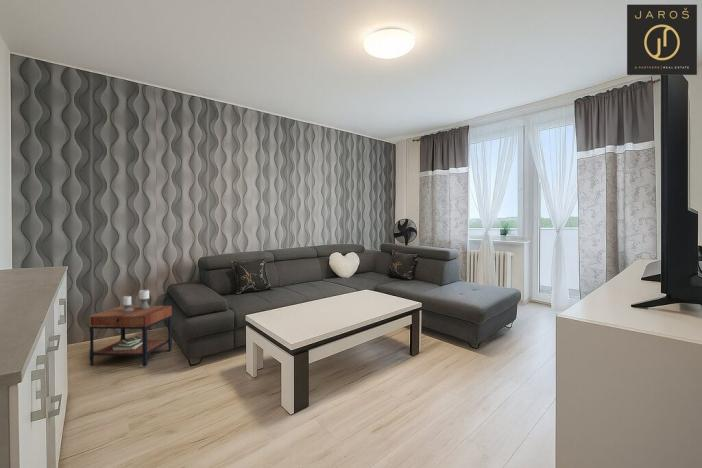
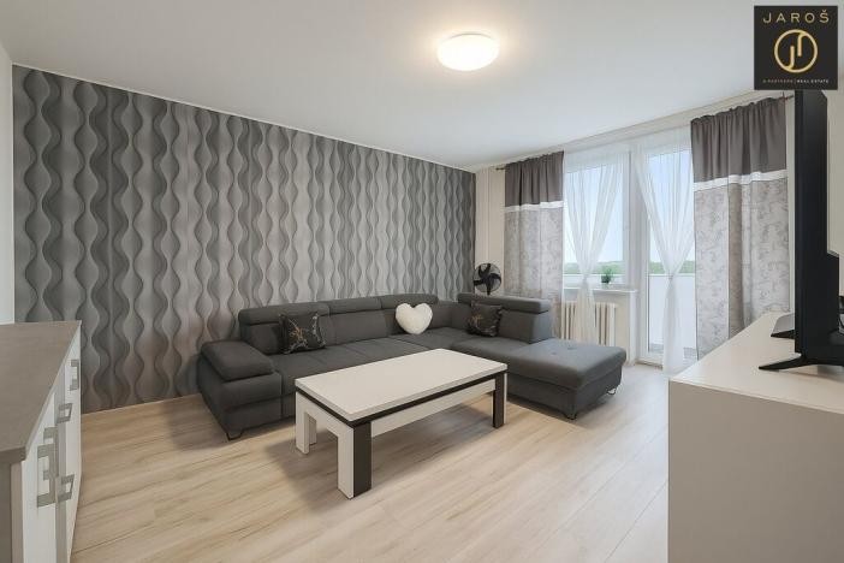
- side table (133, 324)
